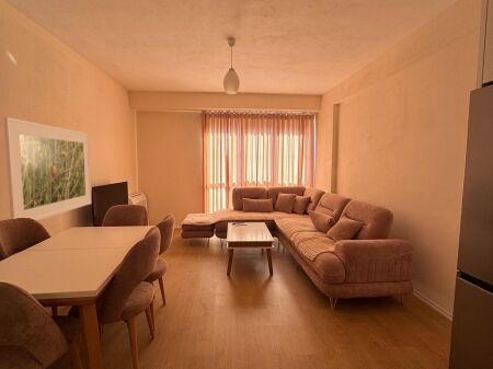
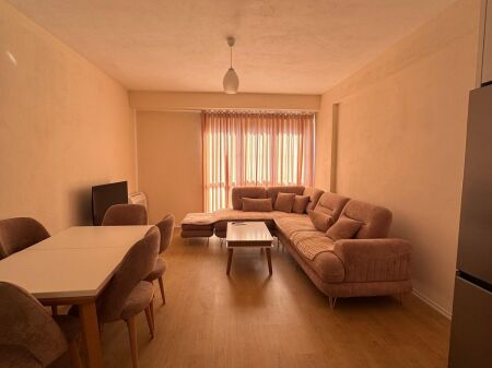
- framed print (58, 170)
